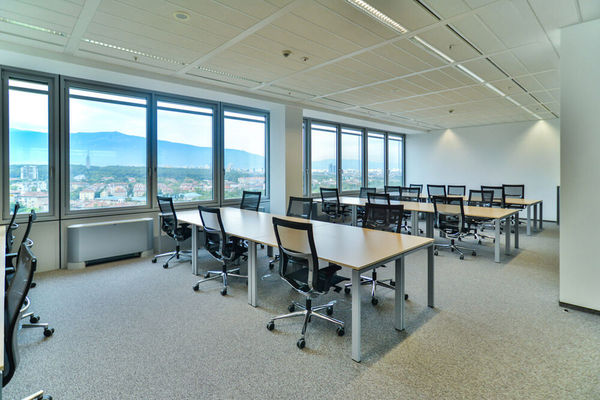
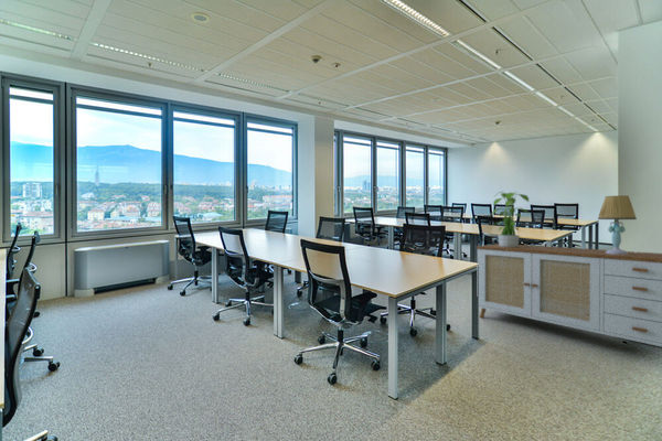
+ table lamp (616, 224)
+ potted plant (510, 218)
+ sideboard (569, 291)
